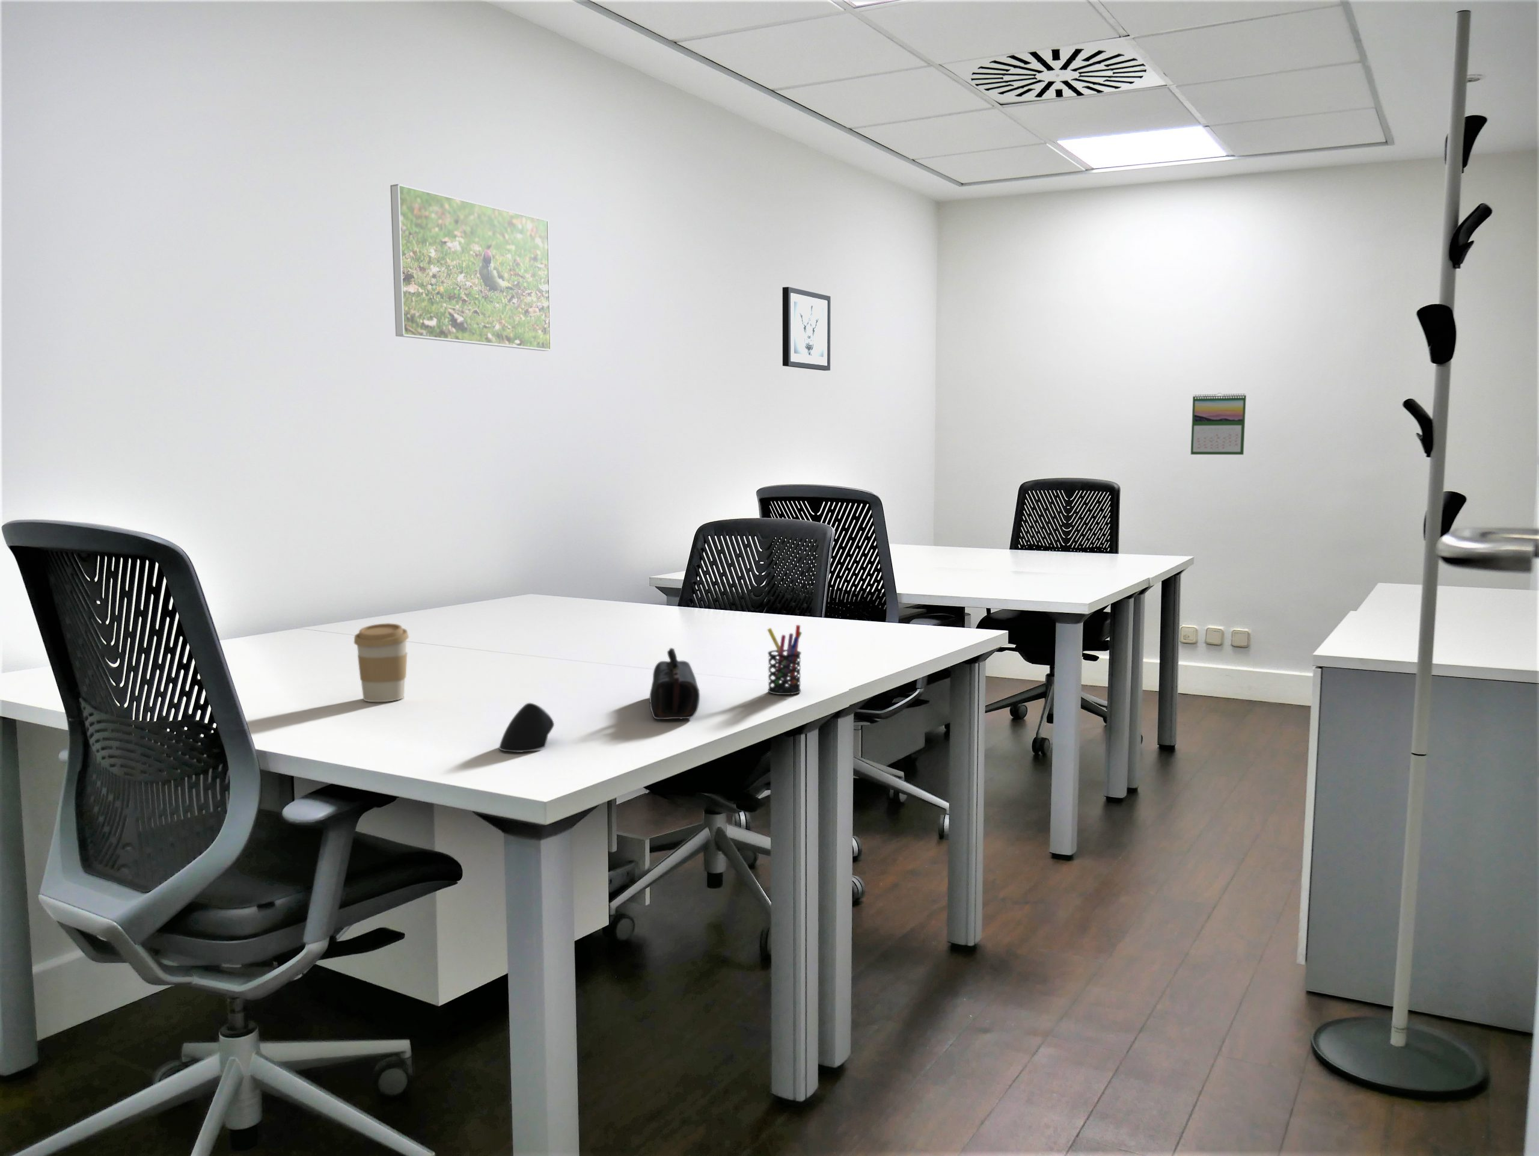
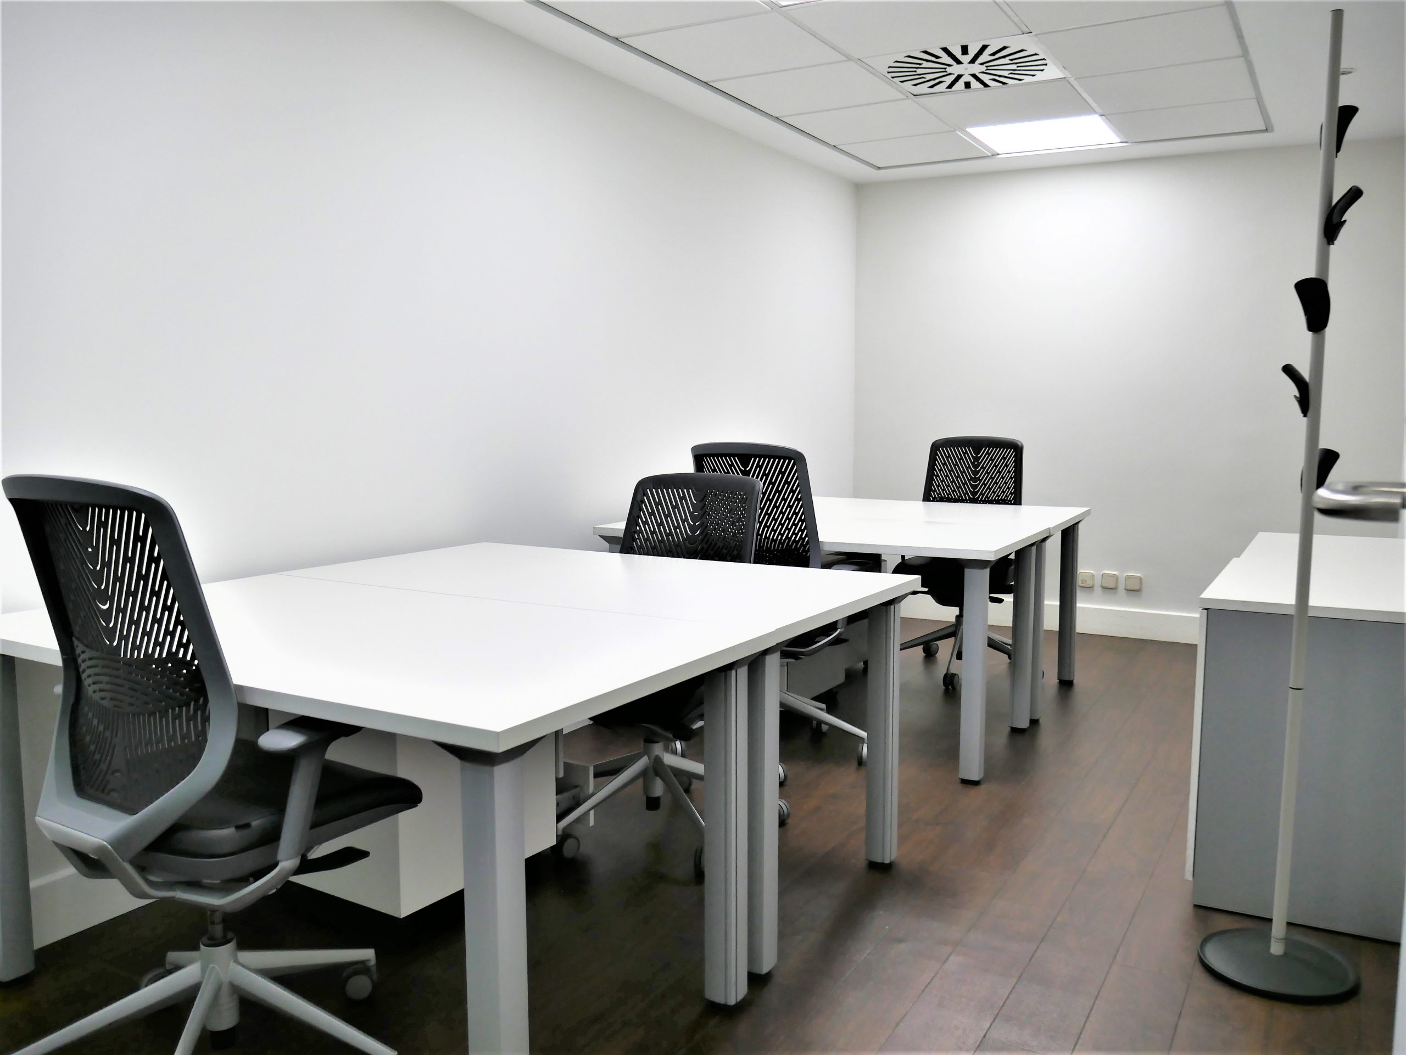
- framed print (477, 274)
- coffee cup (382, 662)
- wall art (807, 330)
- pencil case (674, 678)
- pen holder (788, 657)
- computer mouse (527, 724)
- calendar (1219, 424)
